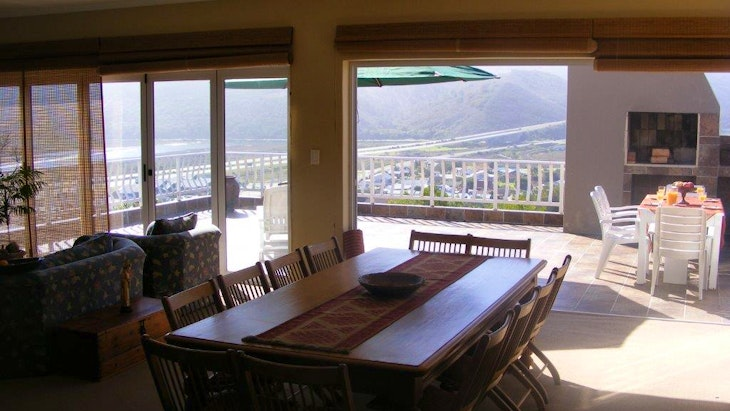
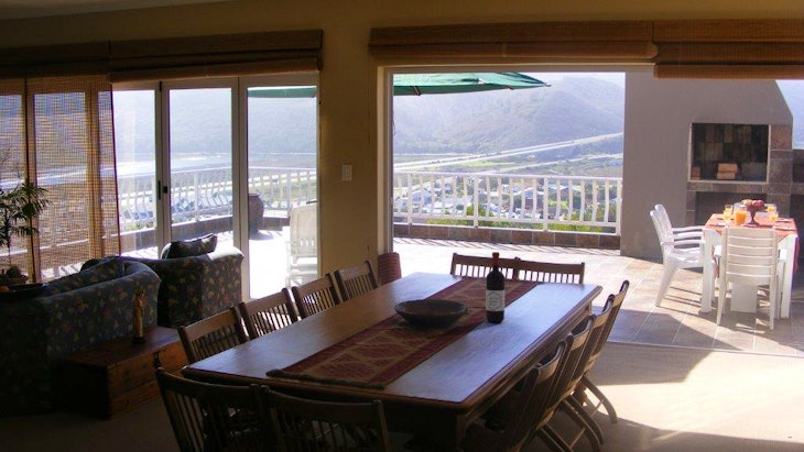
+ wine bottle (495, 286)
